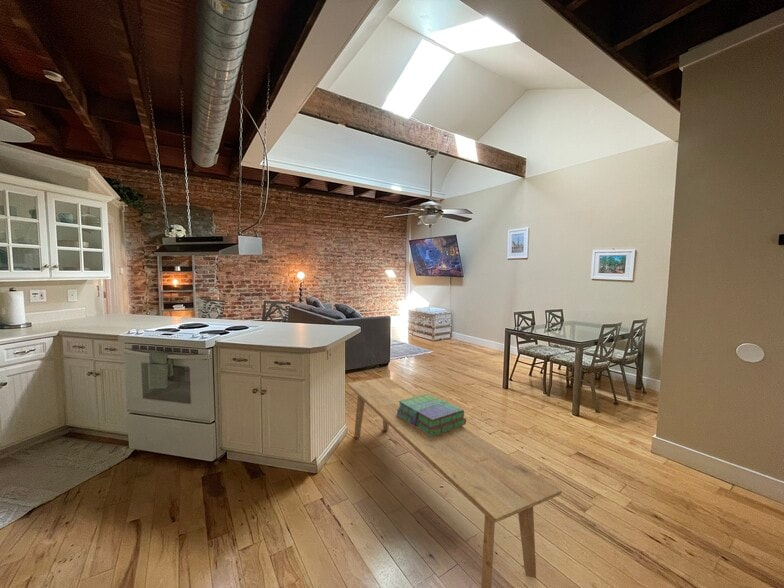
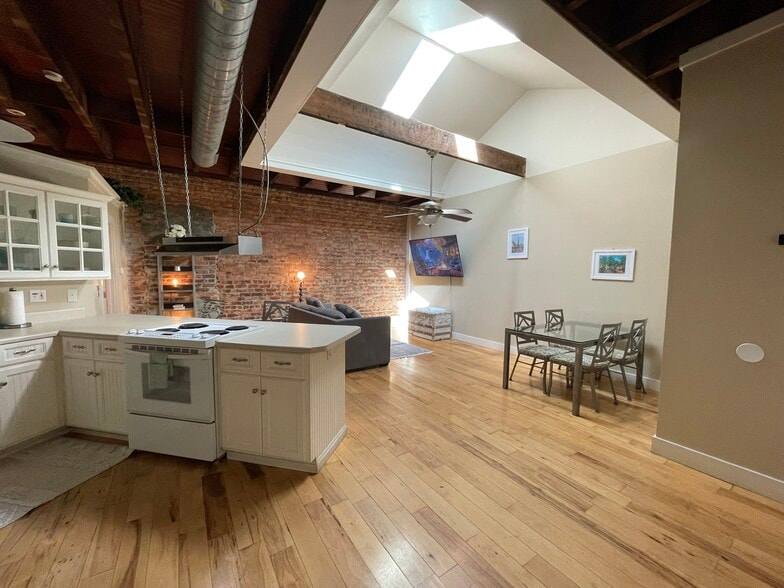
- stack of books (430, 411)
- bench (419, 452)
